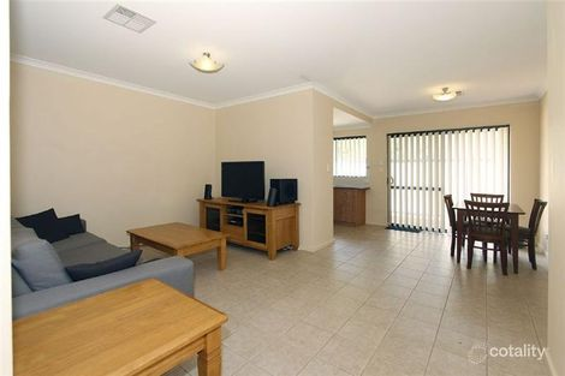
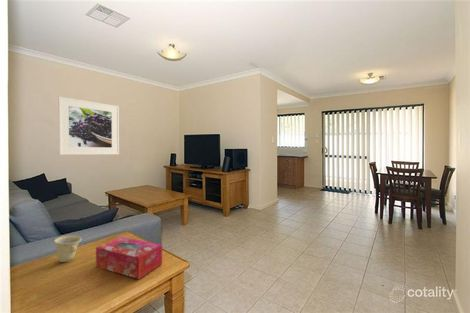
+ cup (68, 249)
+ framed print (91, 128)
+ tissue box (129, 255)
